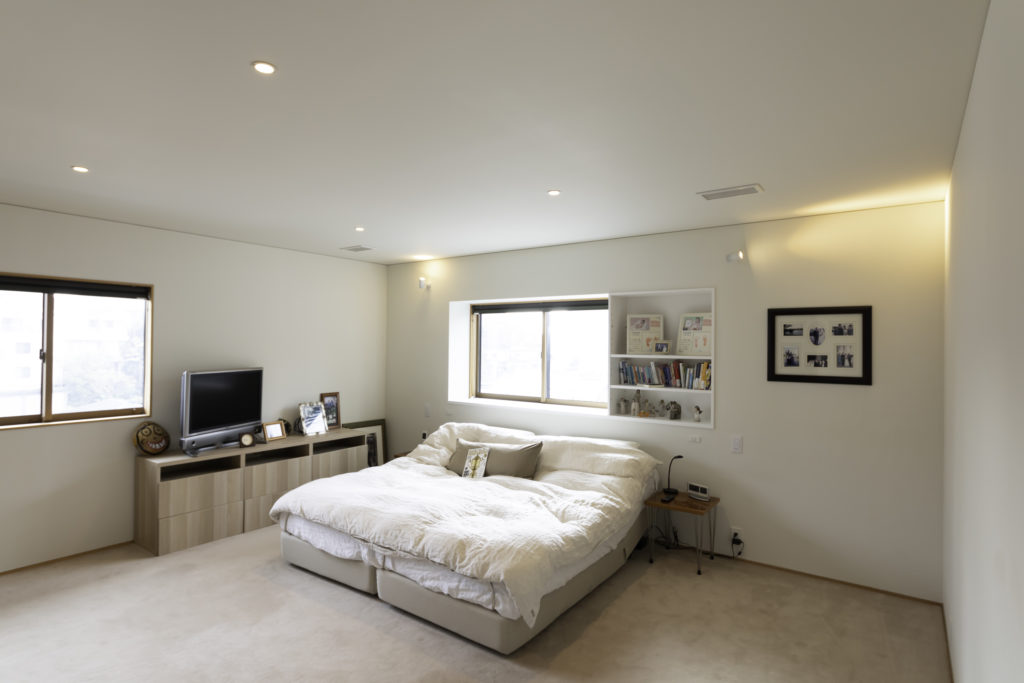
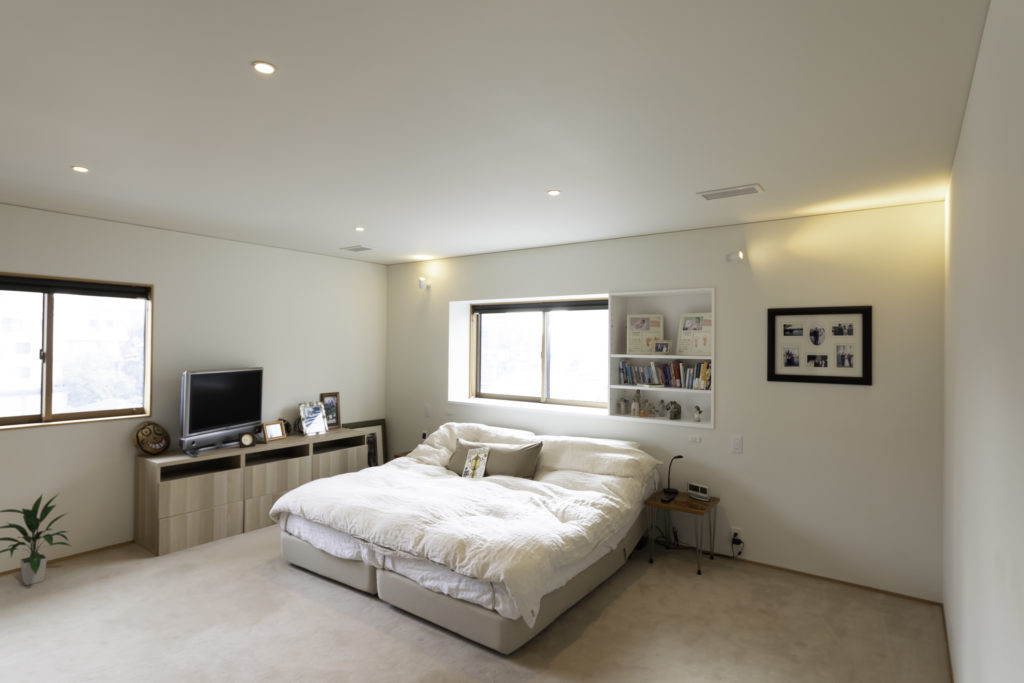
+ indoor plant (32, 539)
